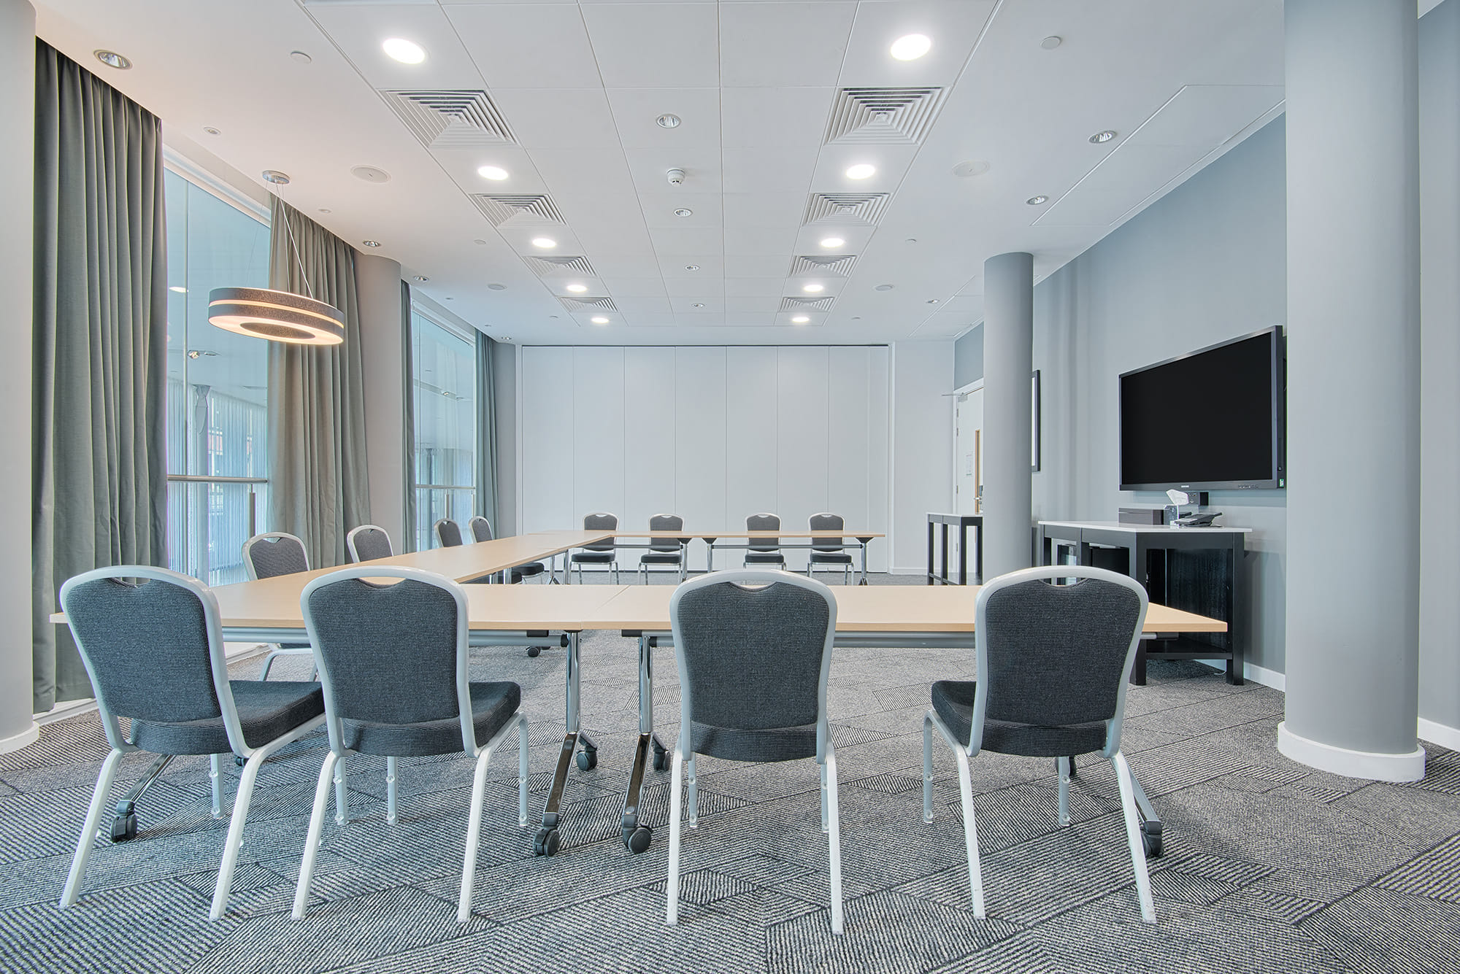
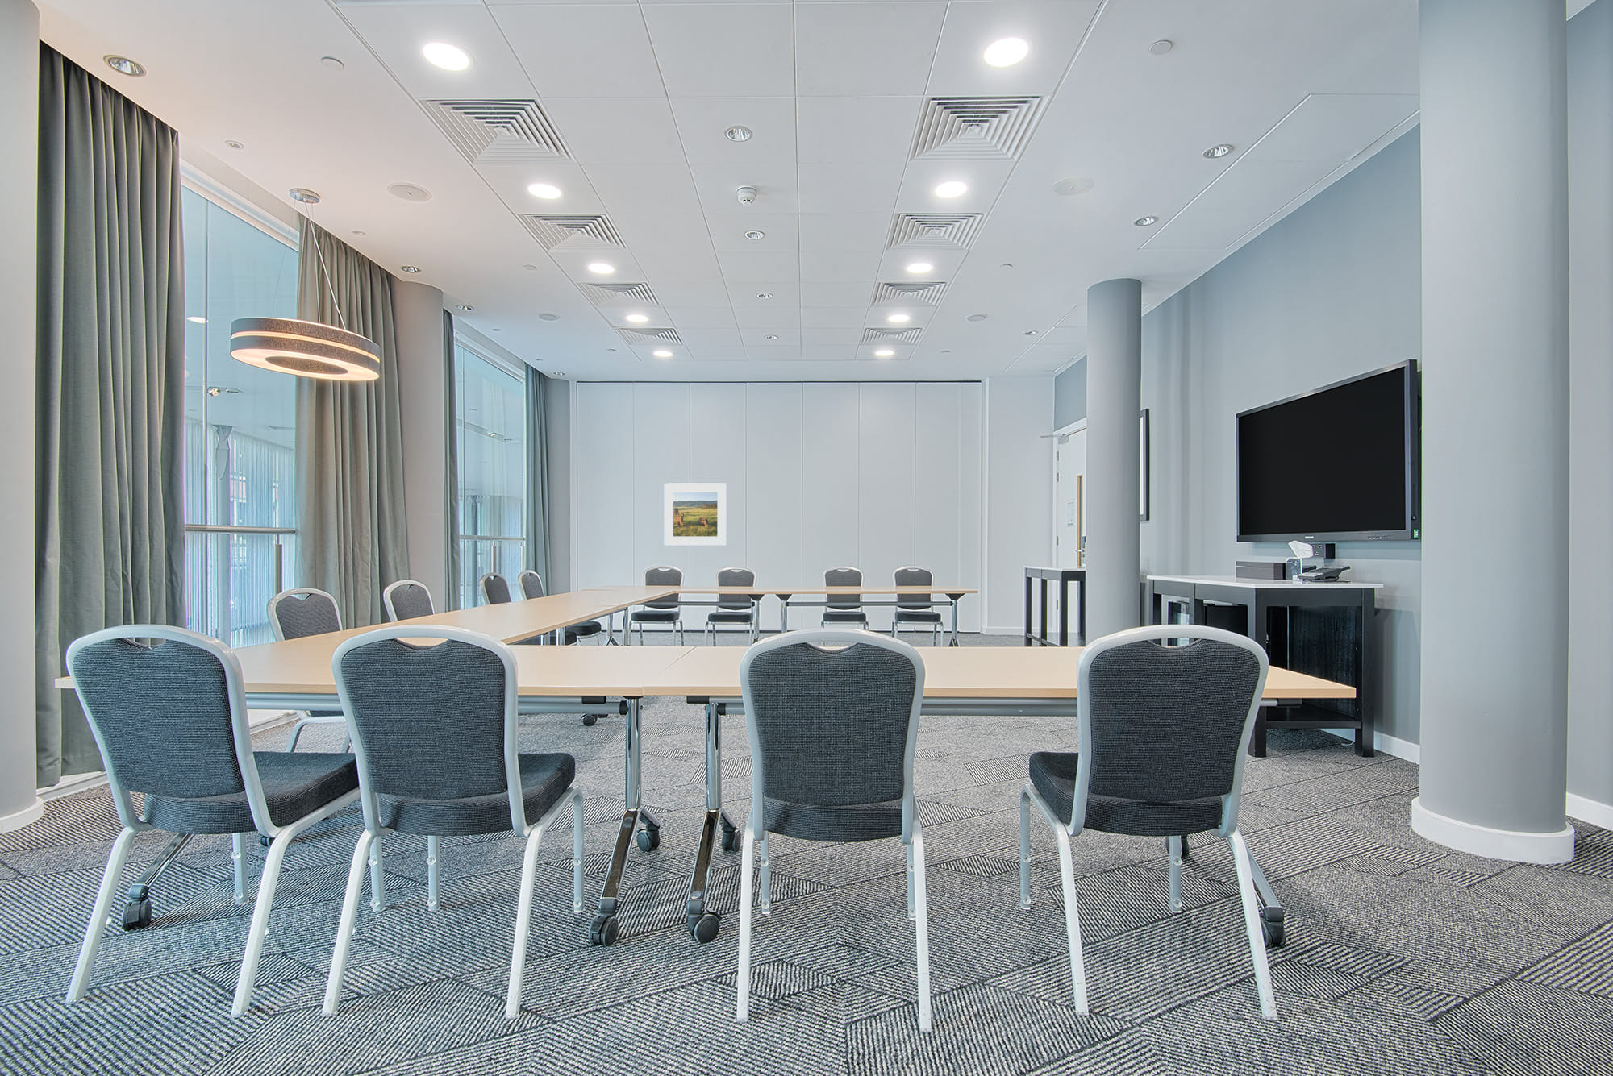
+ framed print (695, 514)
